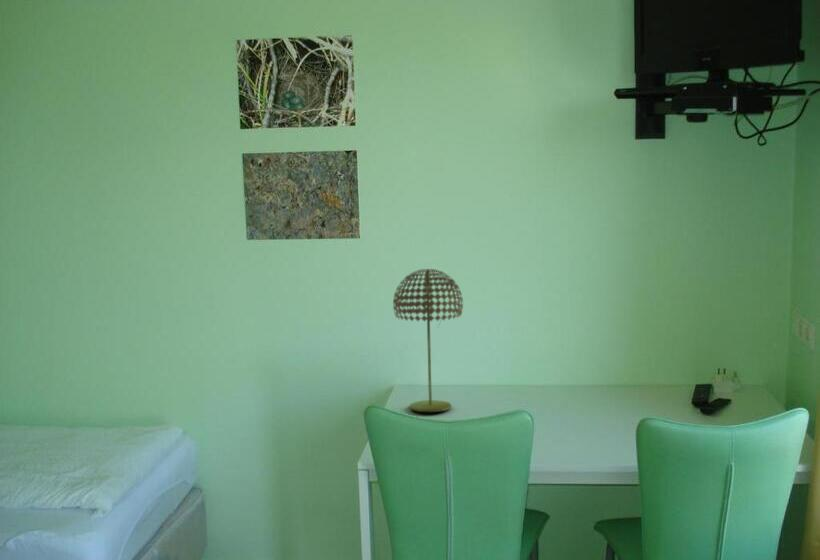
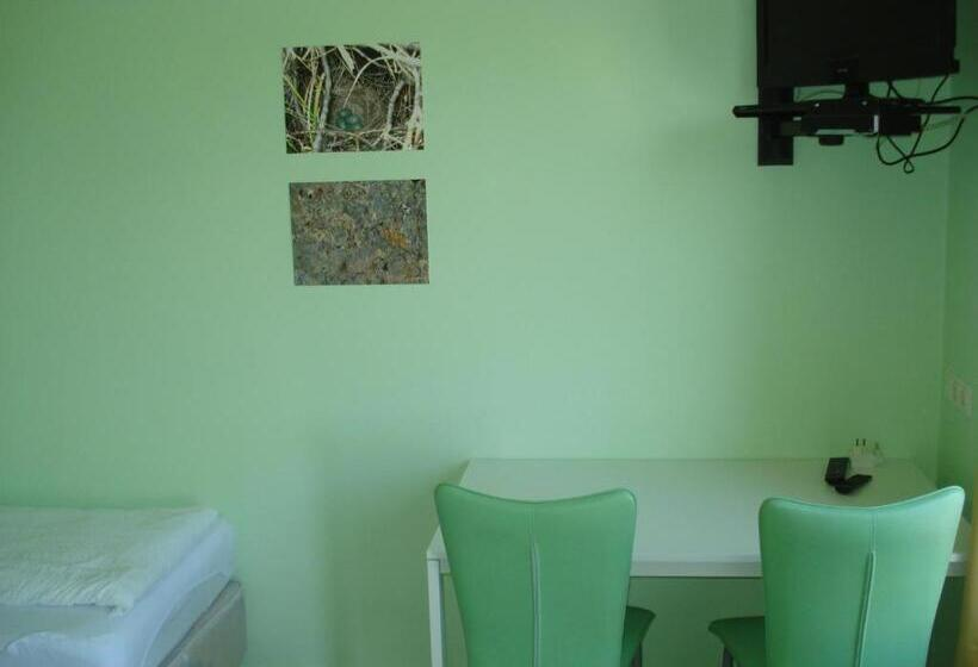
- table lamp (428, 339)
